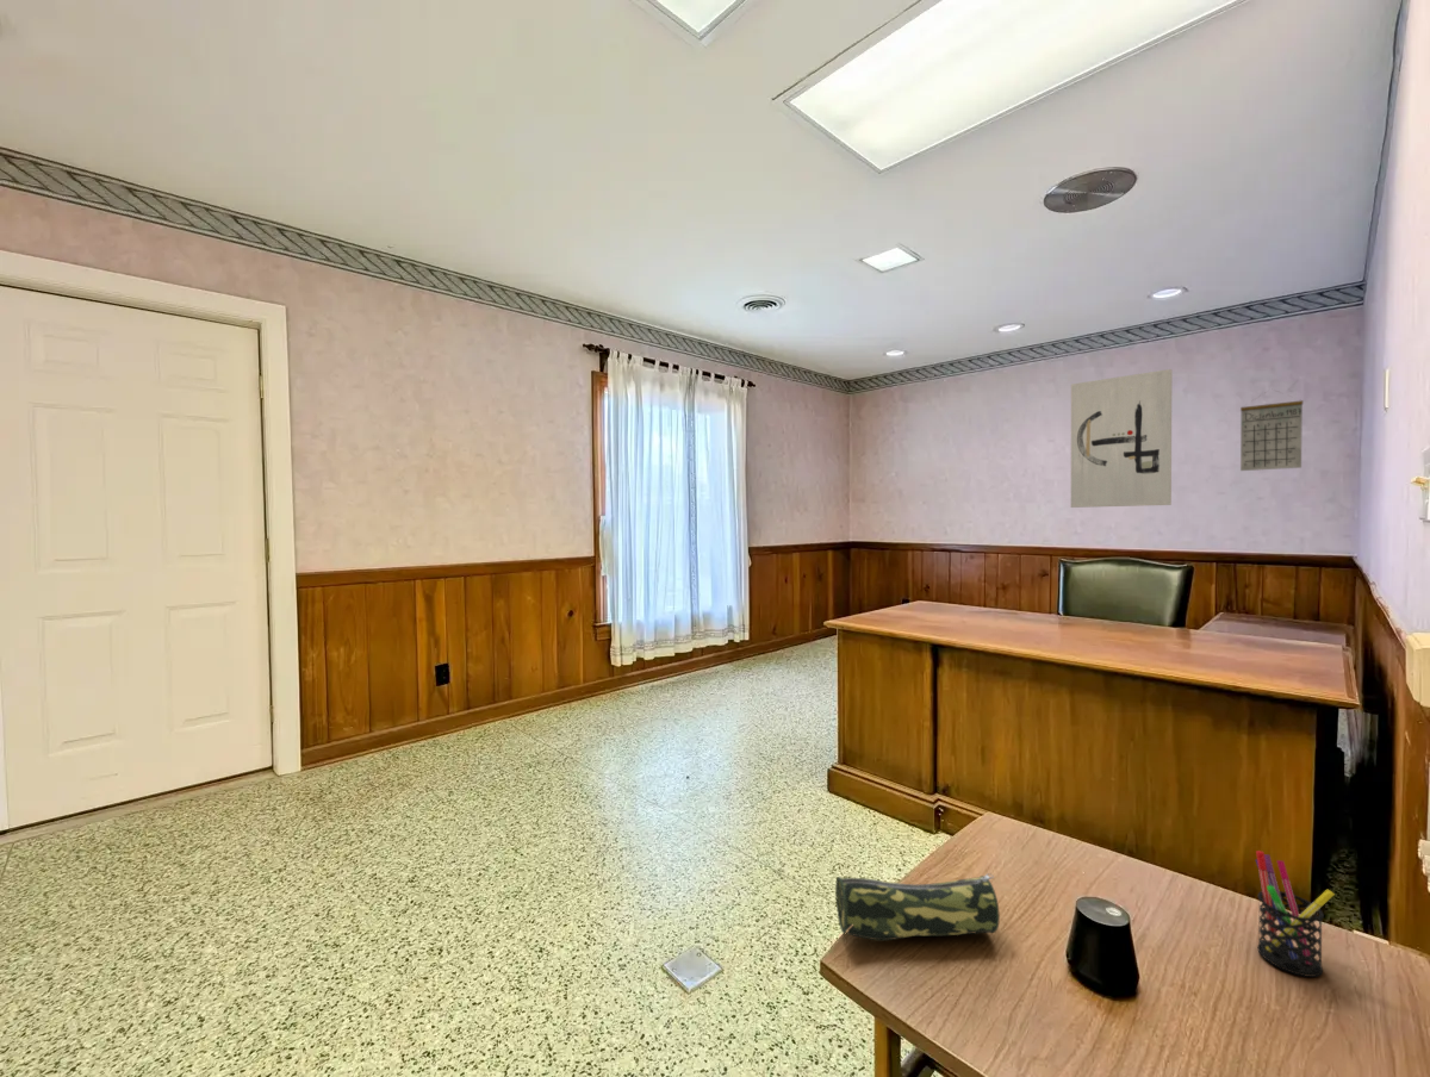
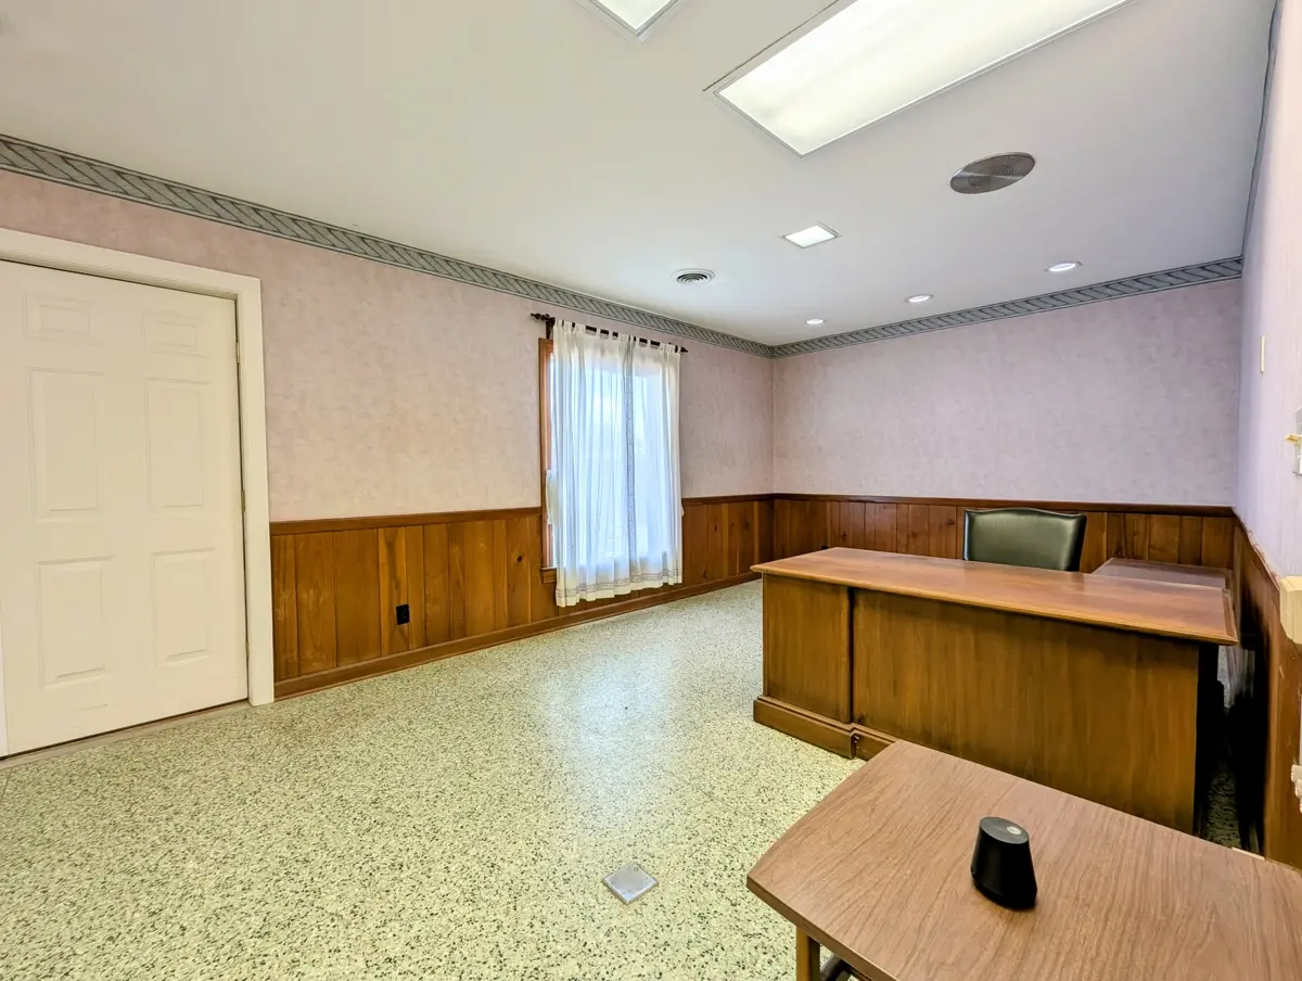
- pen holder (1282, 911)
- wall art (1118, 442)
- calendar (1270, 429)
- pencil case (918, 905)
